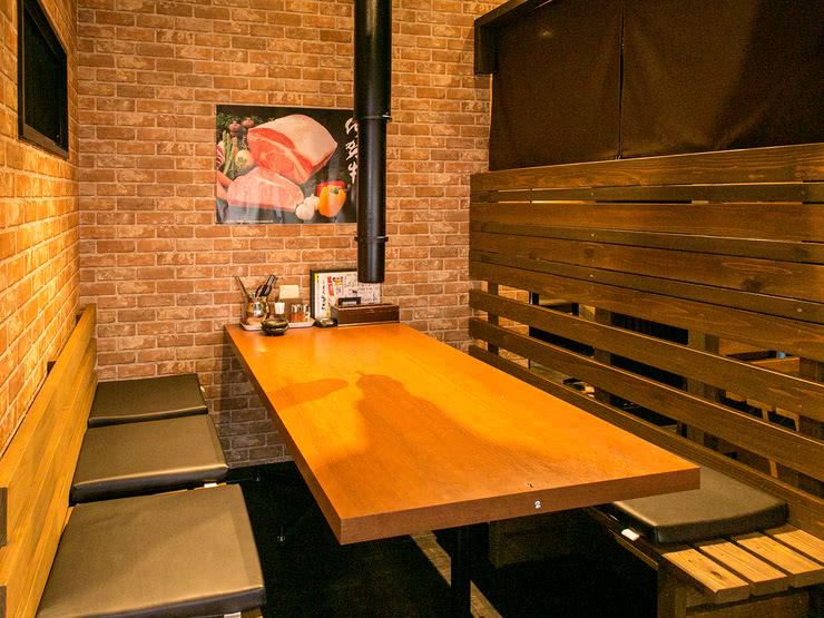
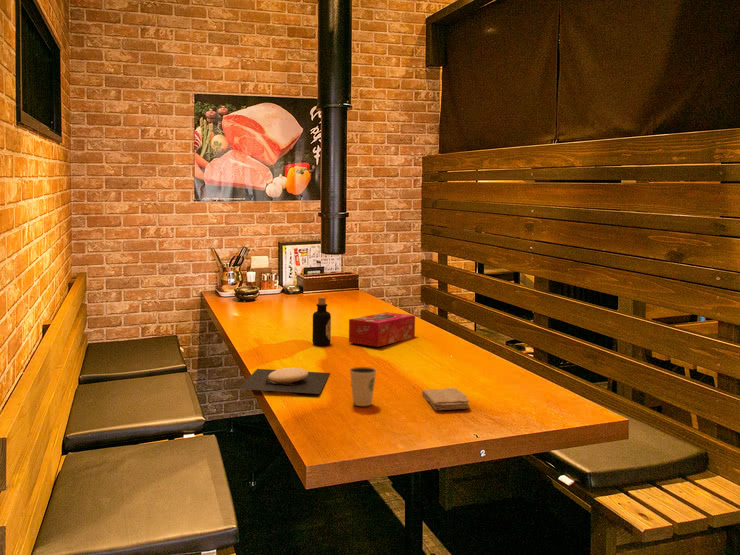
+ washcloth (445, 397)
+ bottle (321, 320)
+ plate (286, 375)
+ tissue box (382, 328)
+ dixie cup (362, 387)
